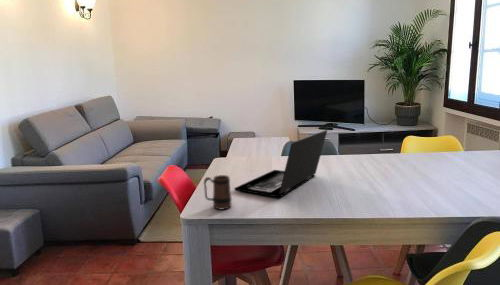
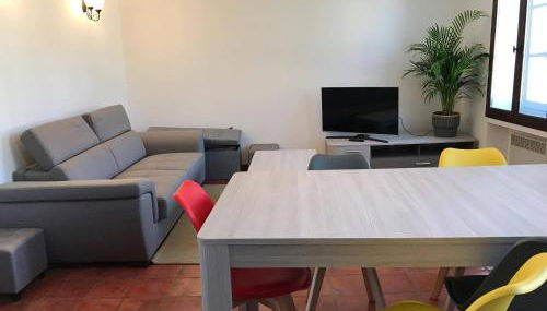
- mug (217, 191)
- laptop (287, 159)
